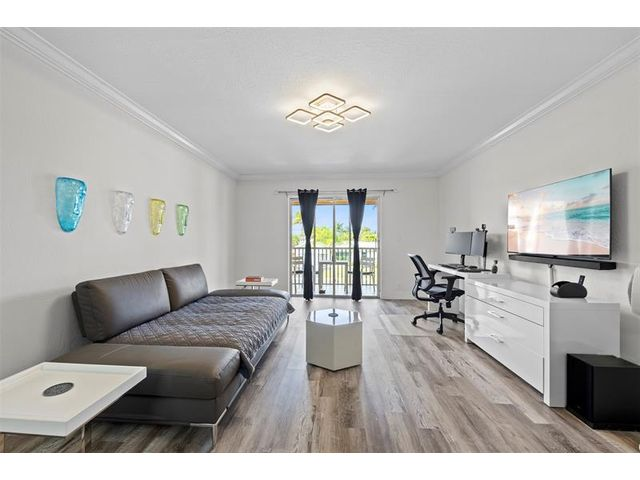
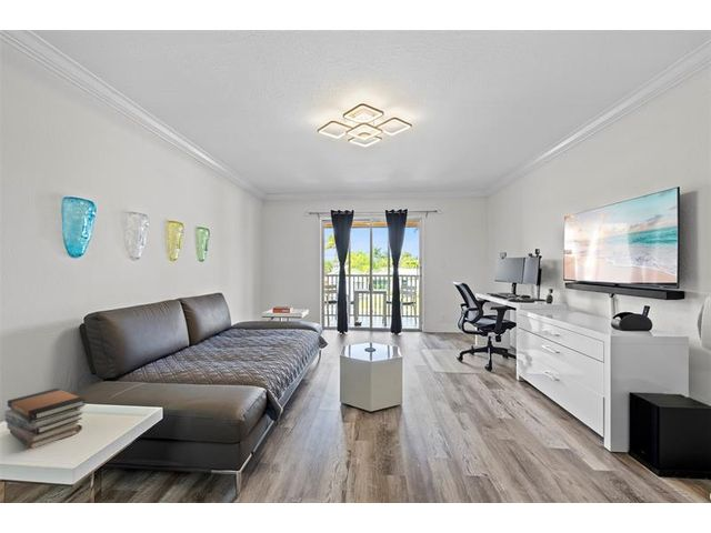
+ book stack (44, 415)
